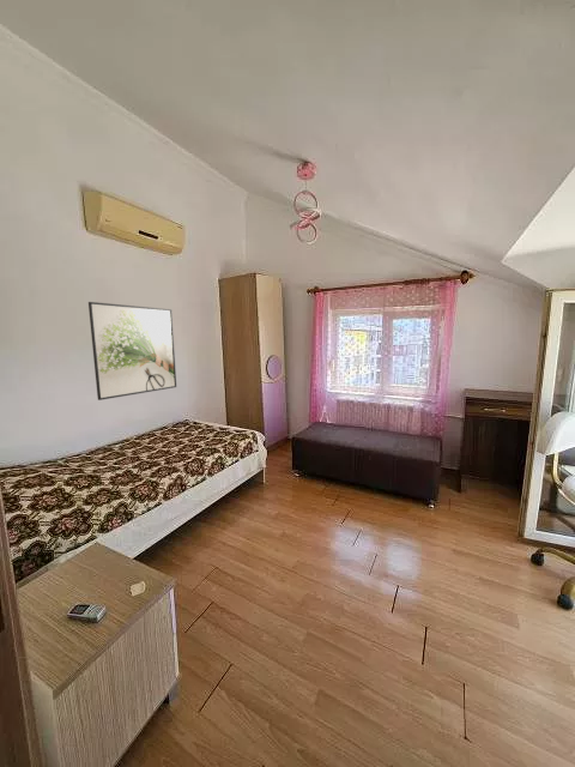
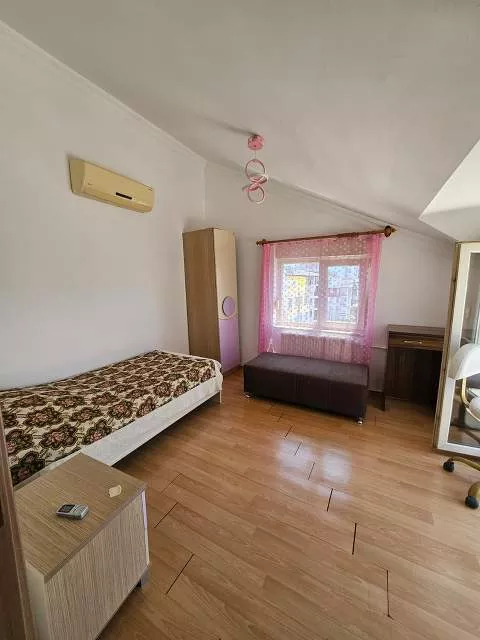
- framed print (138, 350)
